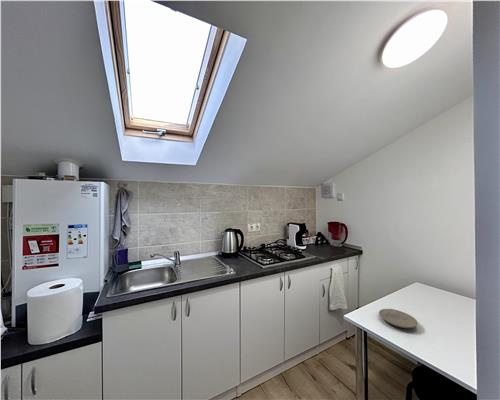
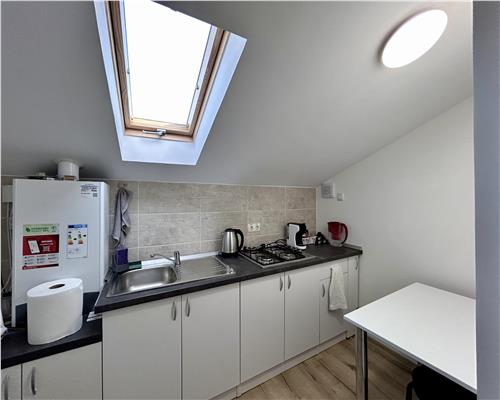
- plate (397, 319)
